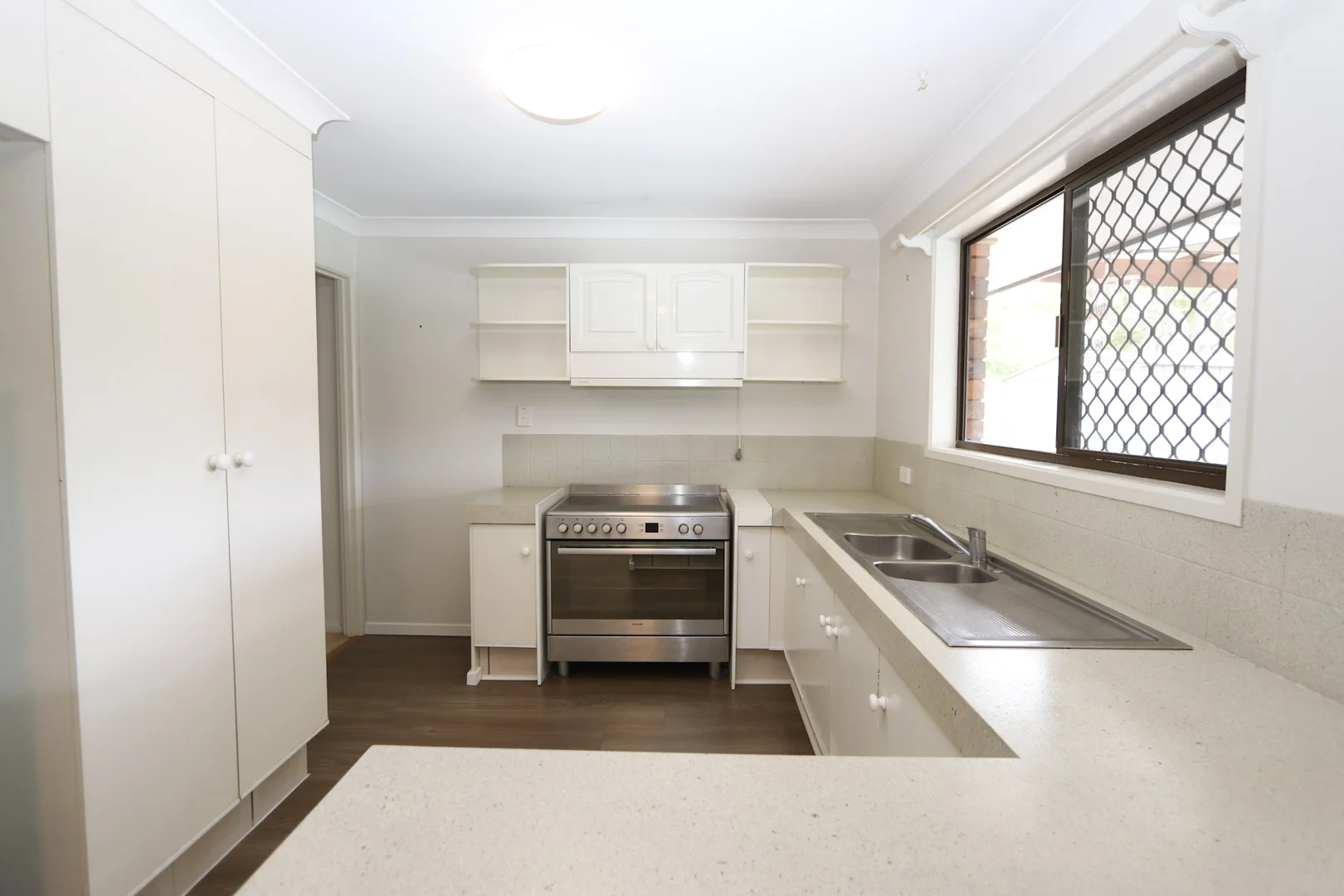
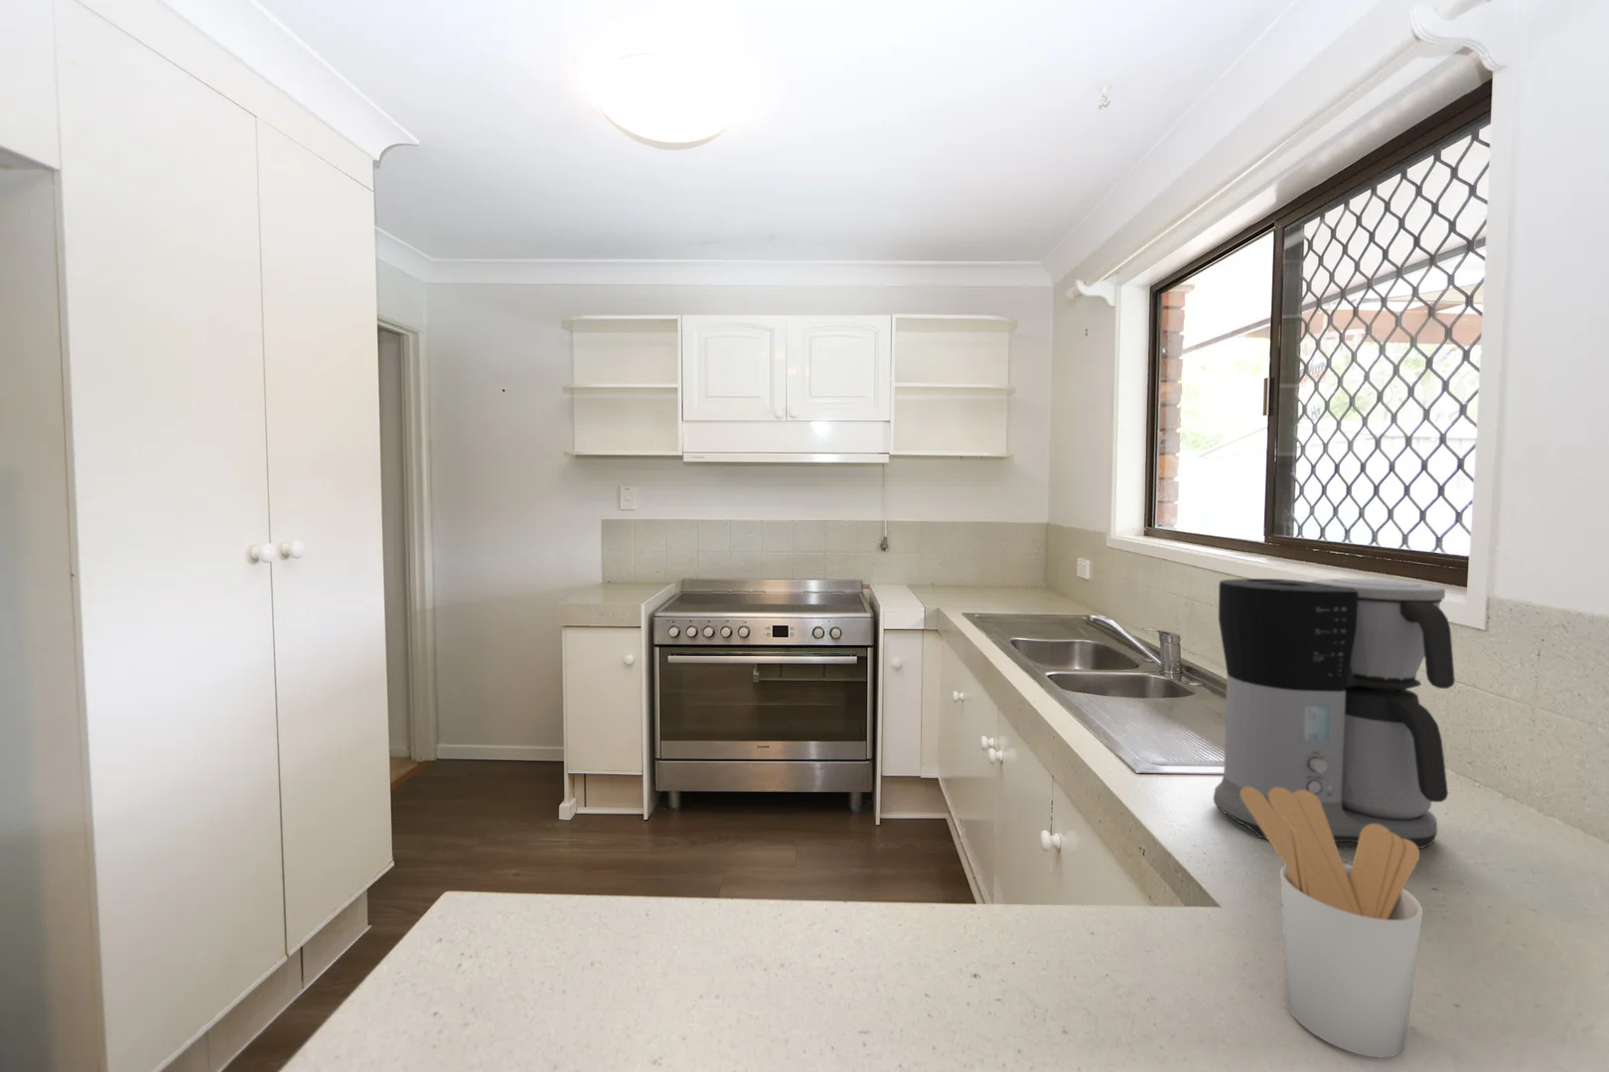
+ utensil holder (1322, 904)
+ coffee maker (1334, 706)
